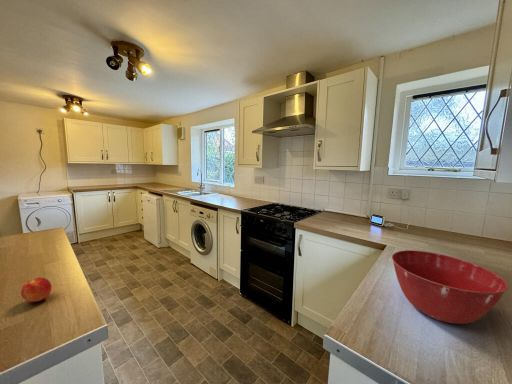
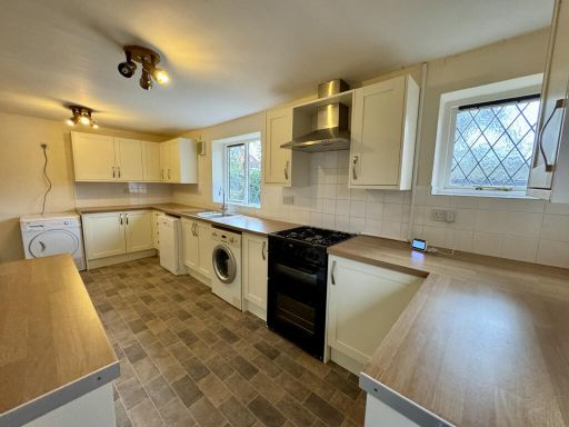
- mixing bowl (439, 288)
- peach (37, 289)
